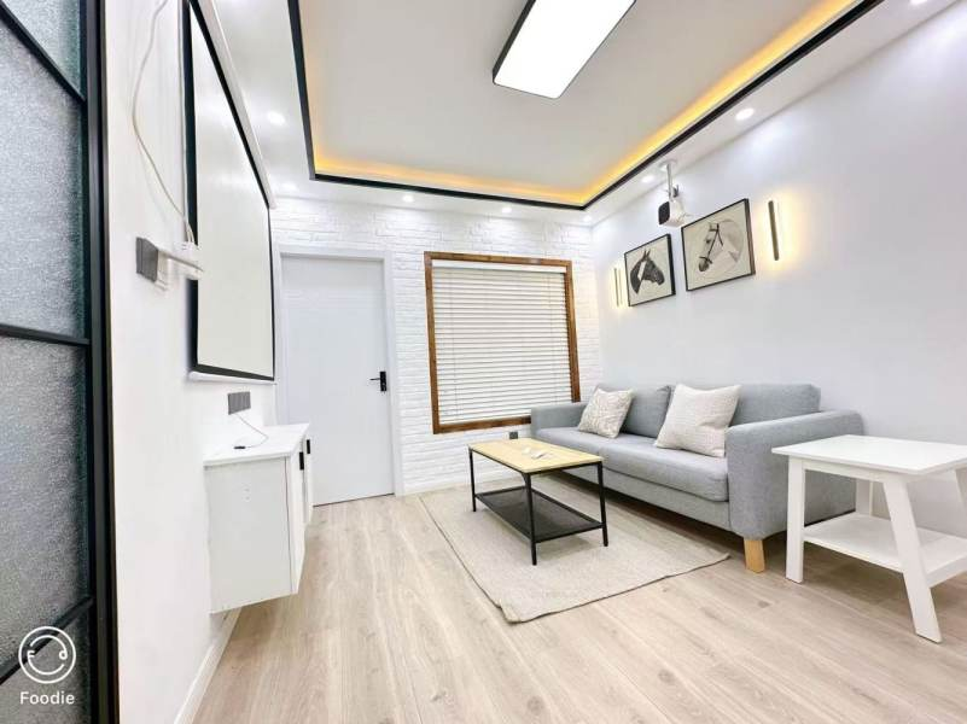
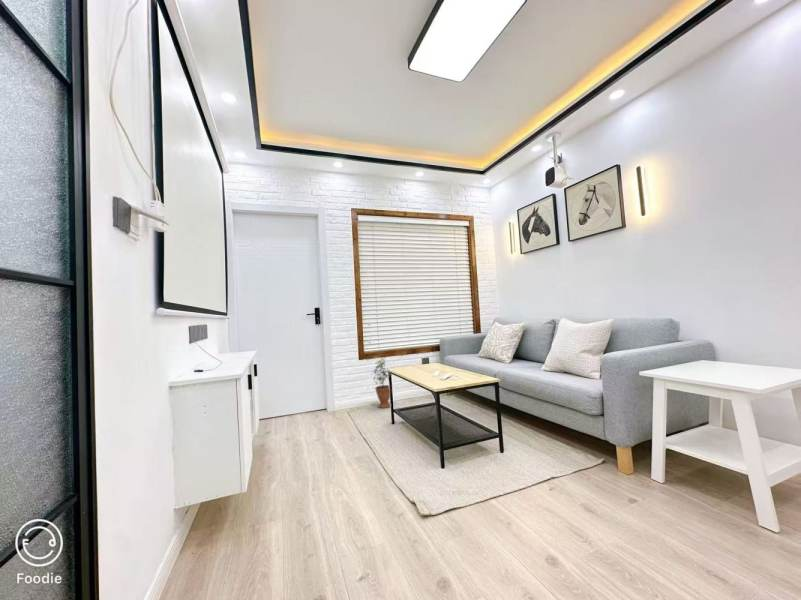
+ potted plant (381, 382)
